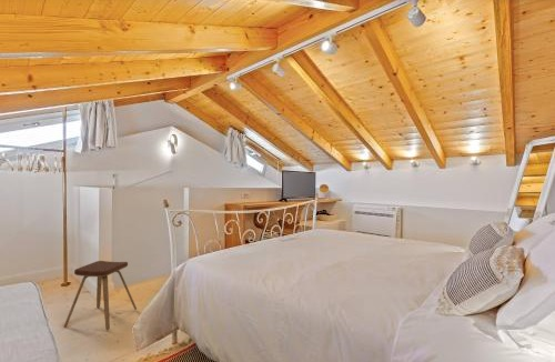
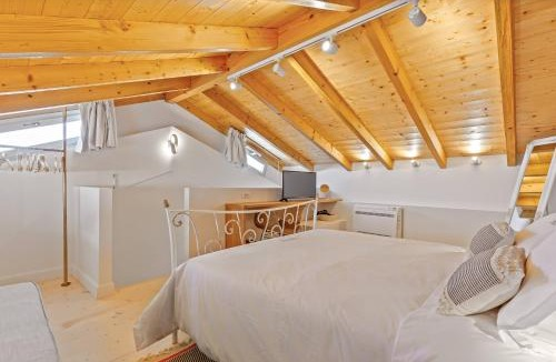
- music stool (103, 291)
